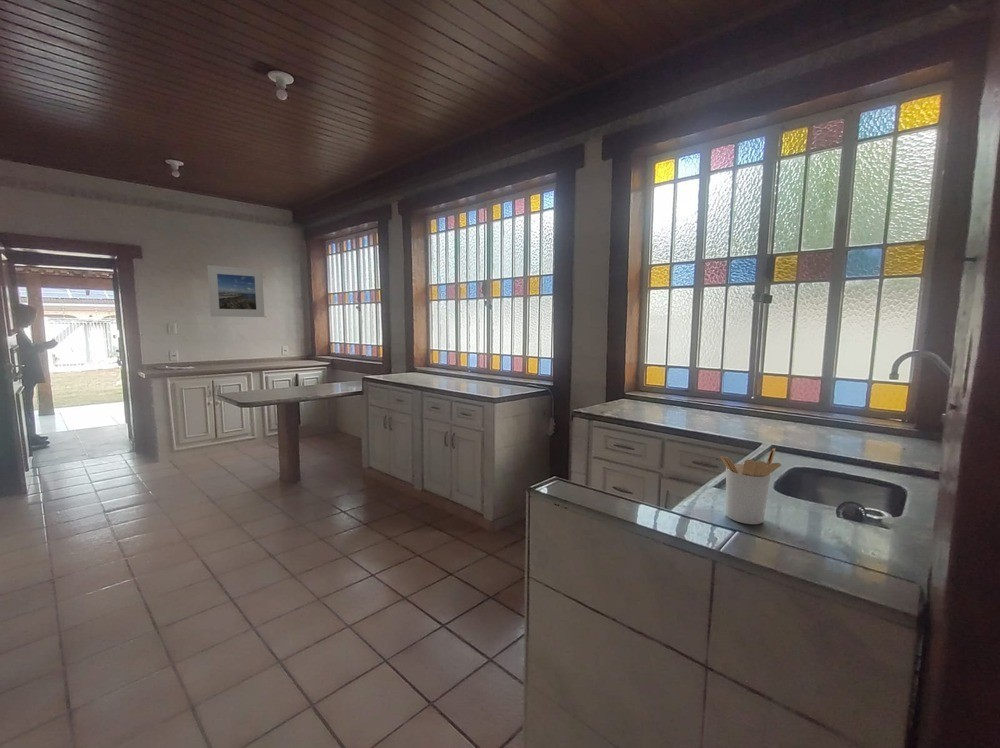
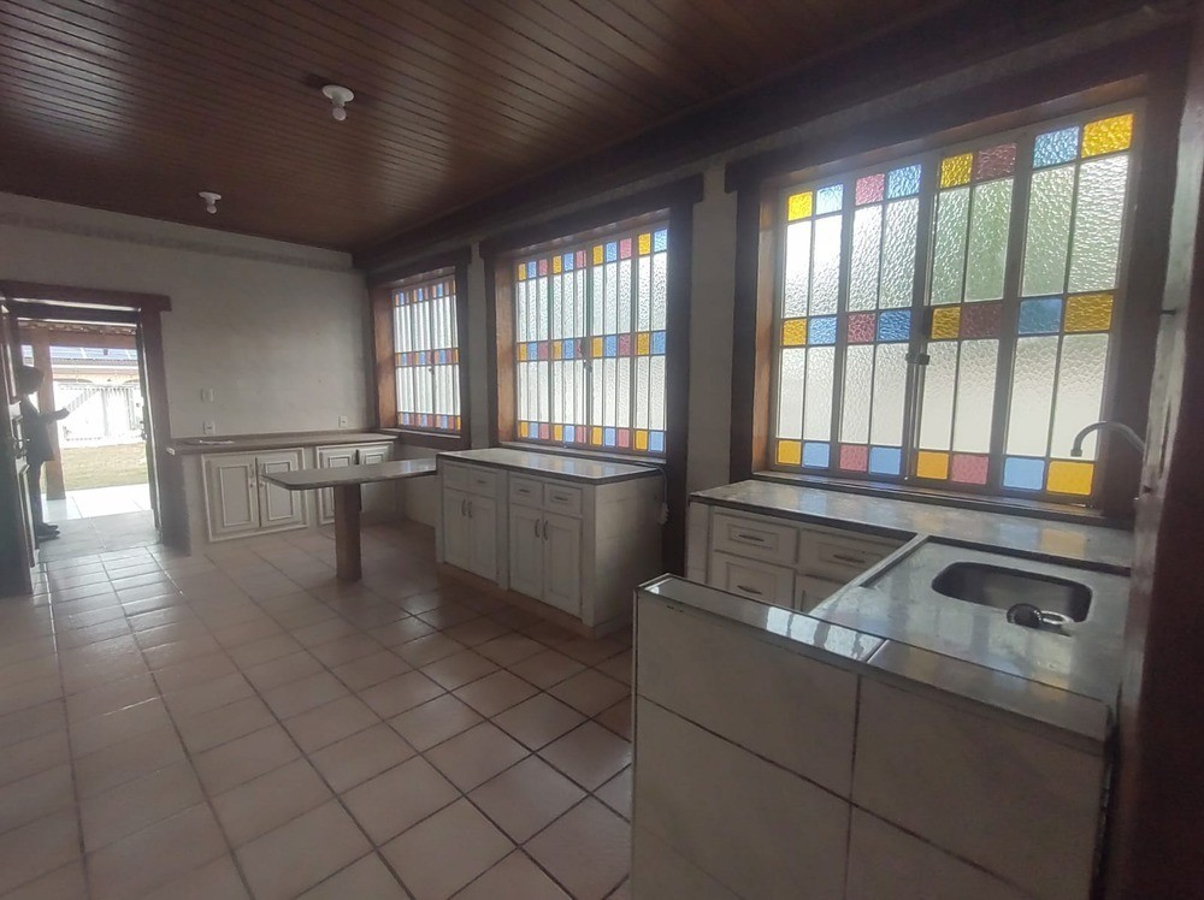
- utensil holder (751, 485)
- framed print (237, 292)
